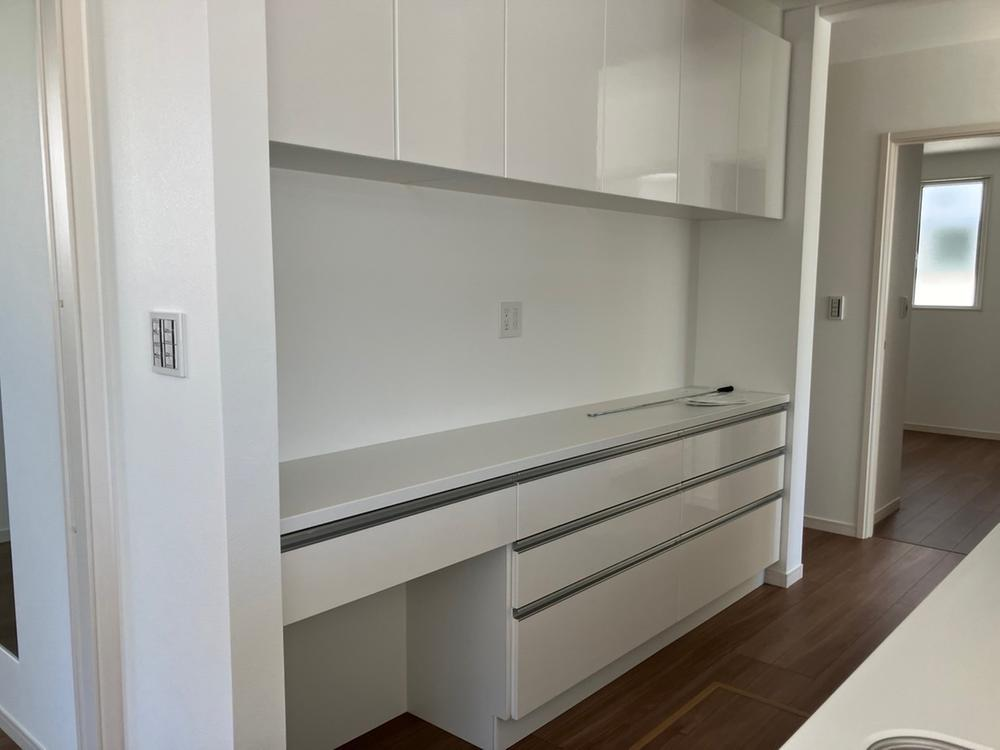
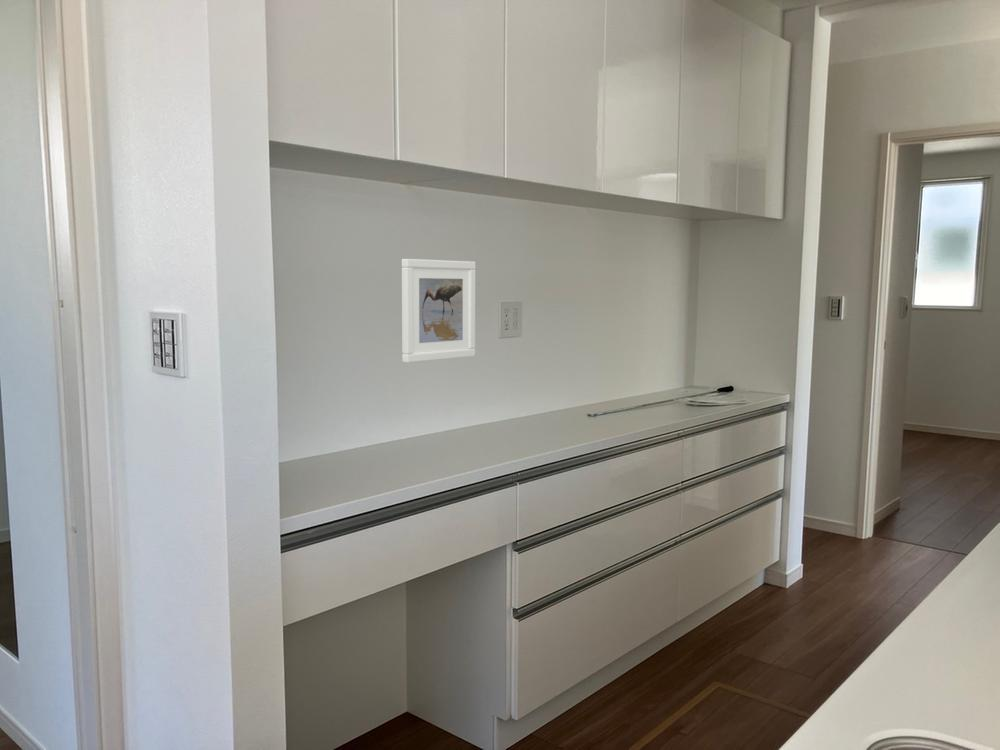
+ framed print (440, 310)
